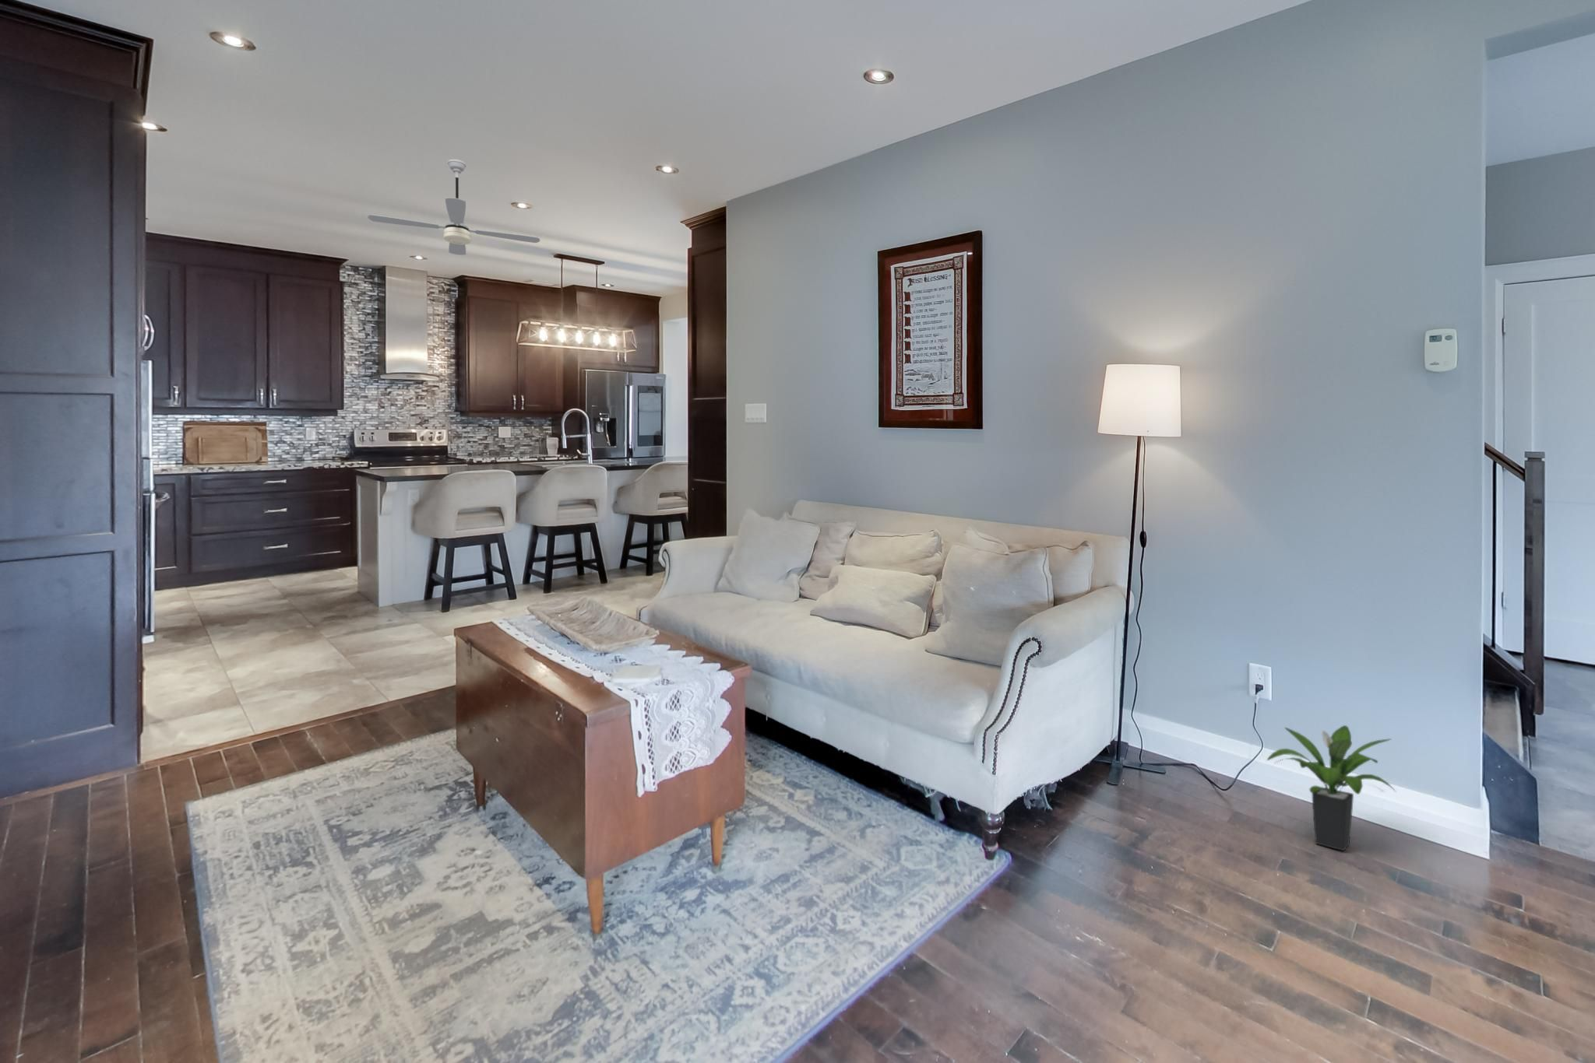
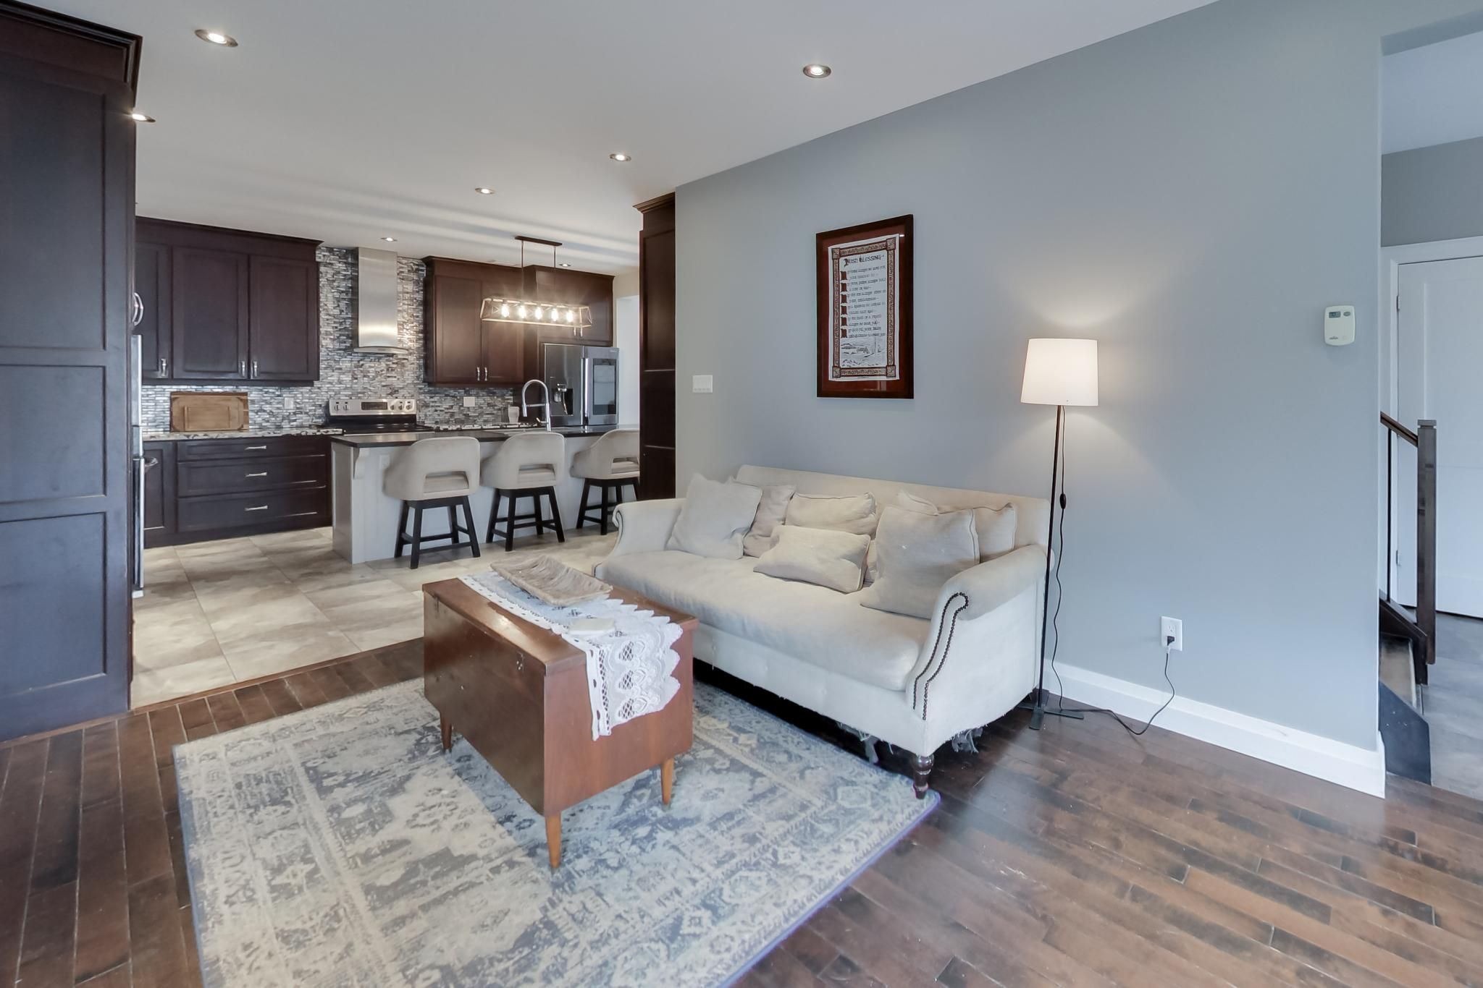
- ceiling fan (457, 203)
- potted plant (1330, 785)
